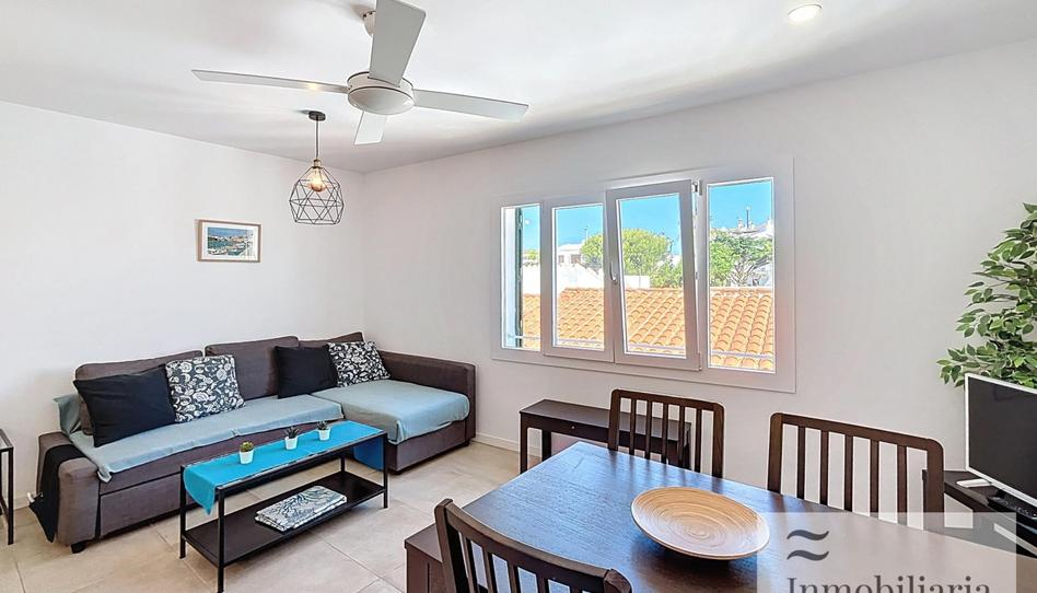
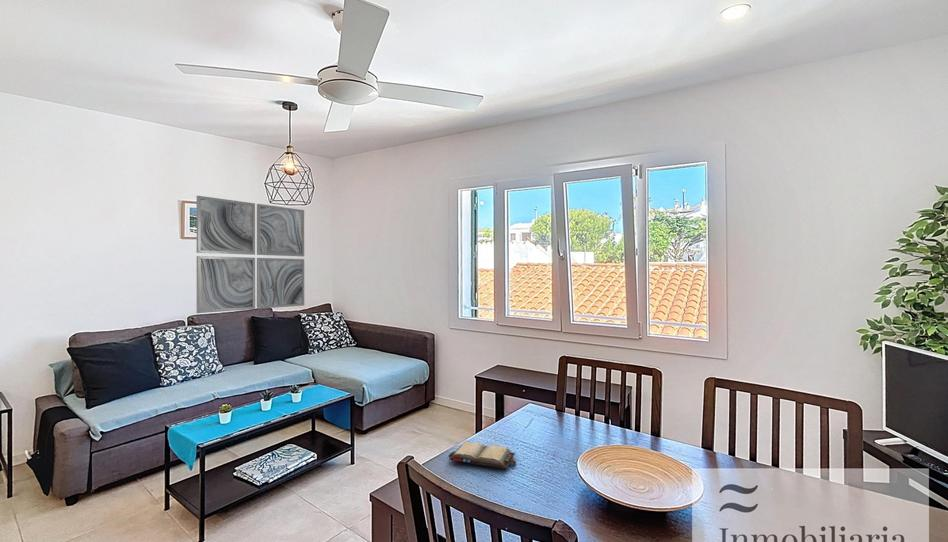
+ hardback book (481, 455)
+ wall art (254, 254)
